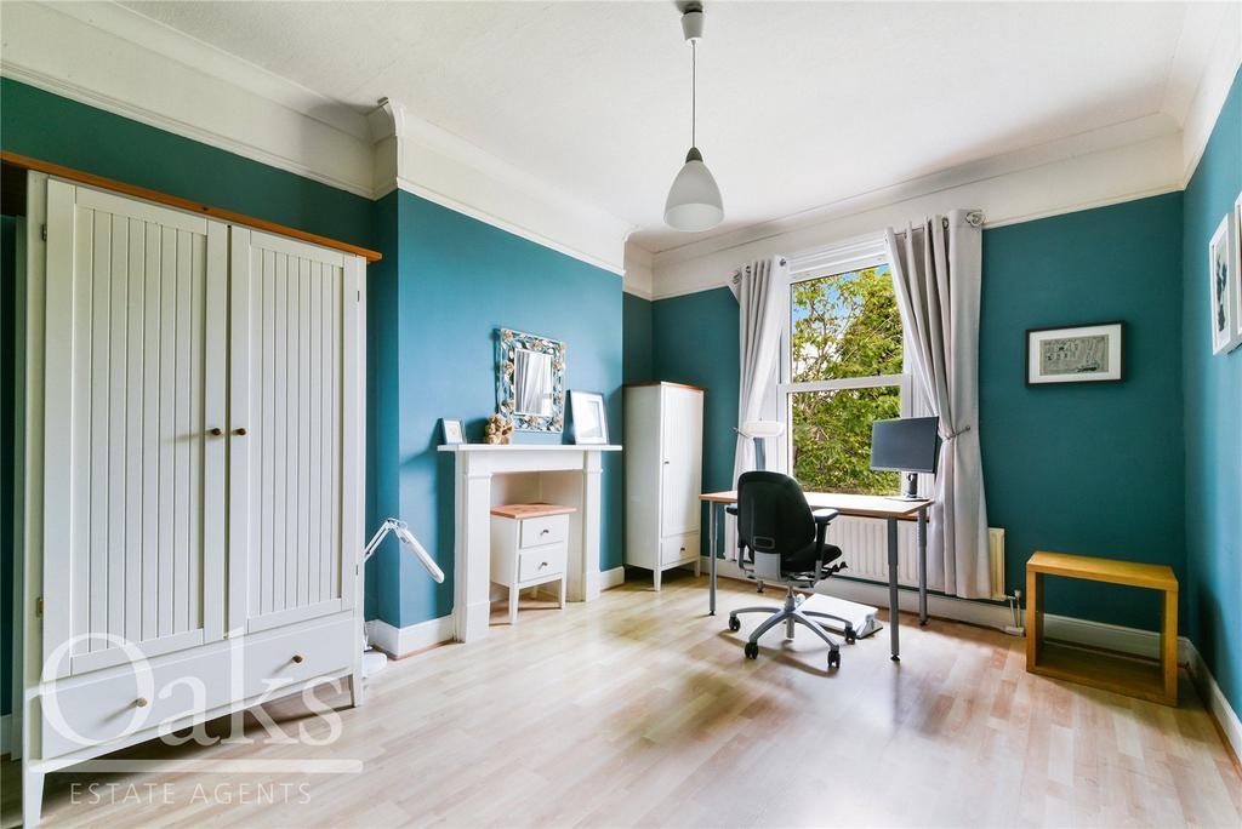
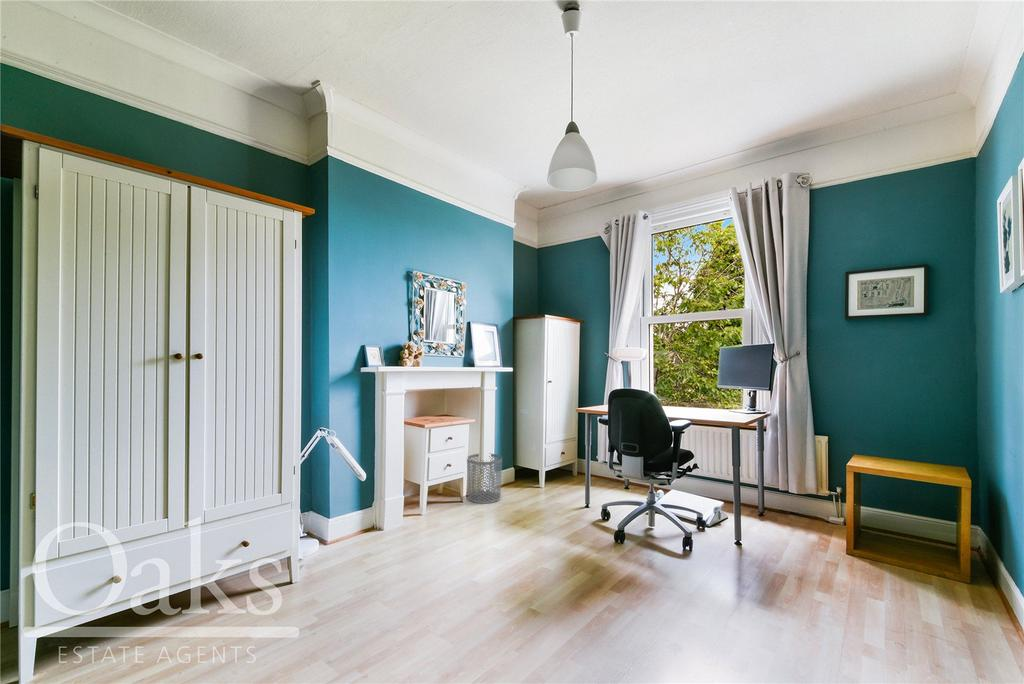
+ waste bin (484, 477)
